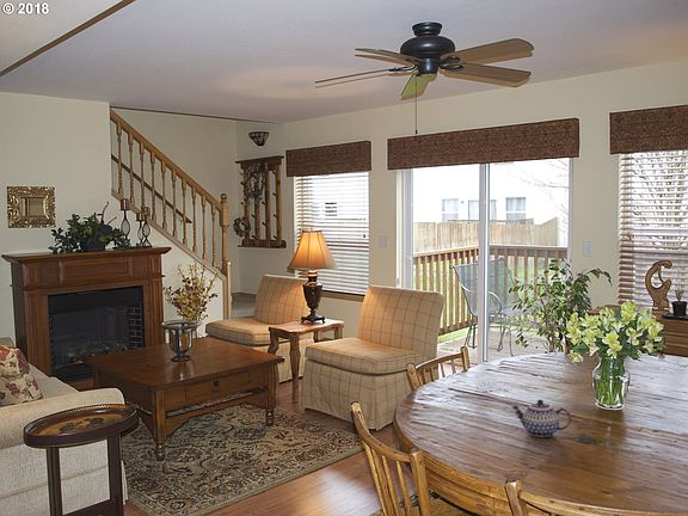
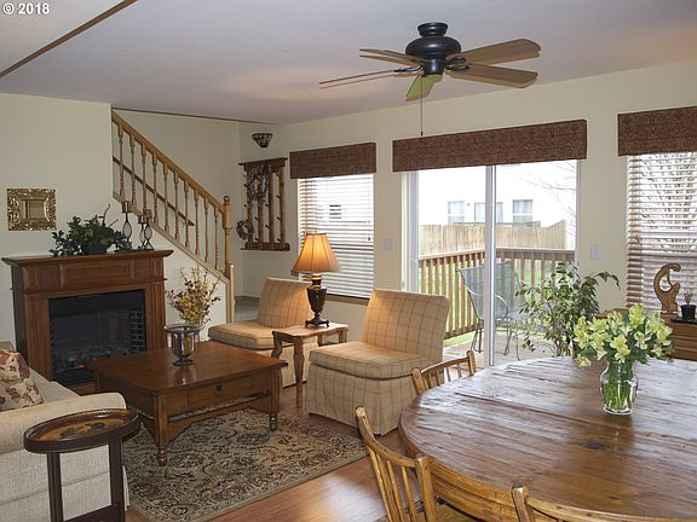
- teapot (540, 417)
